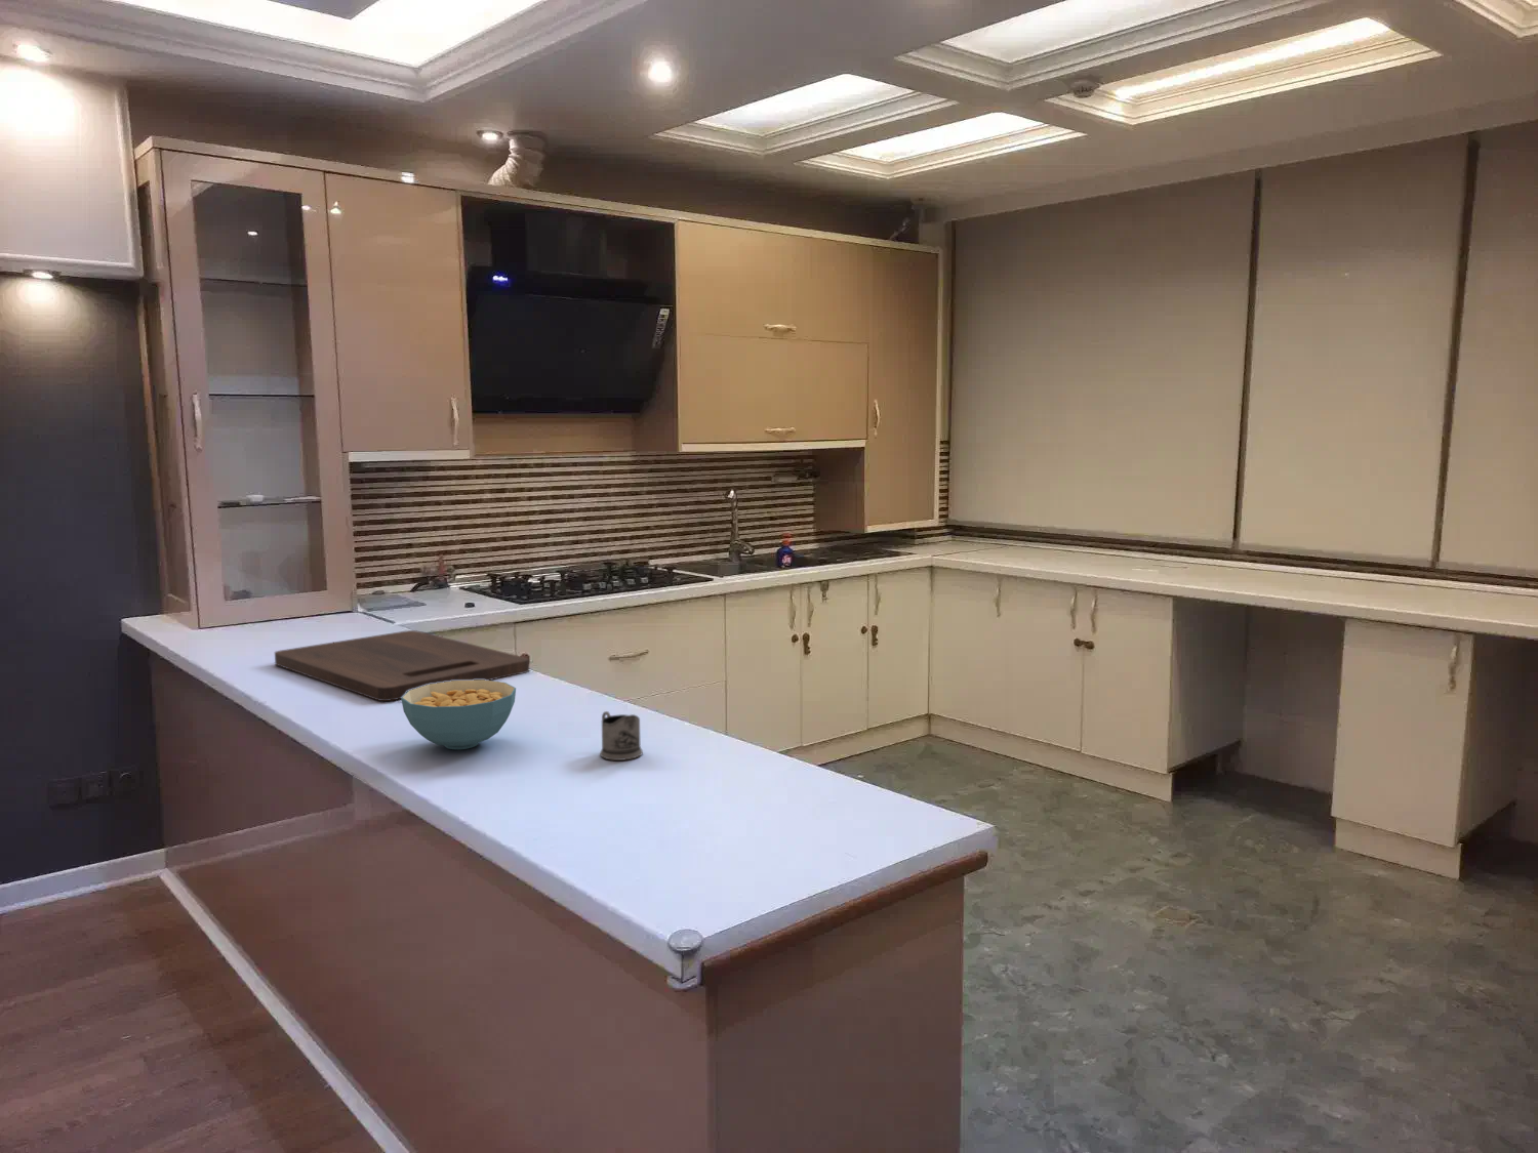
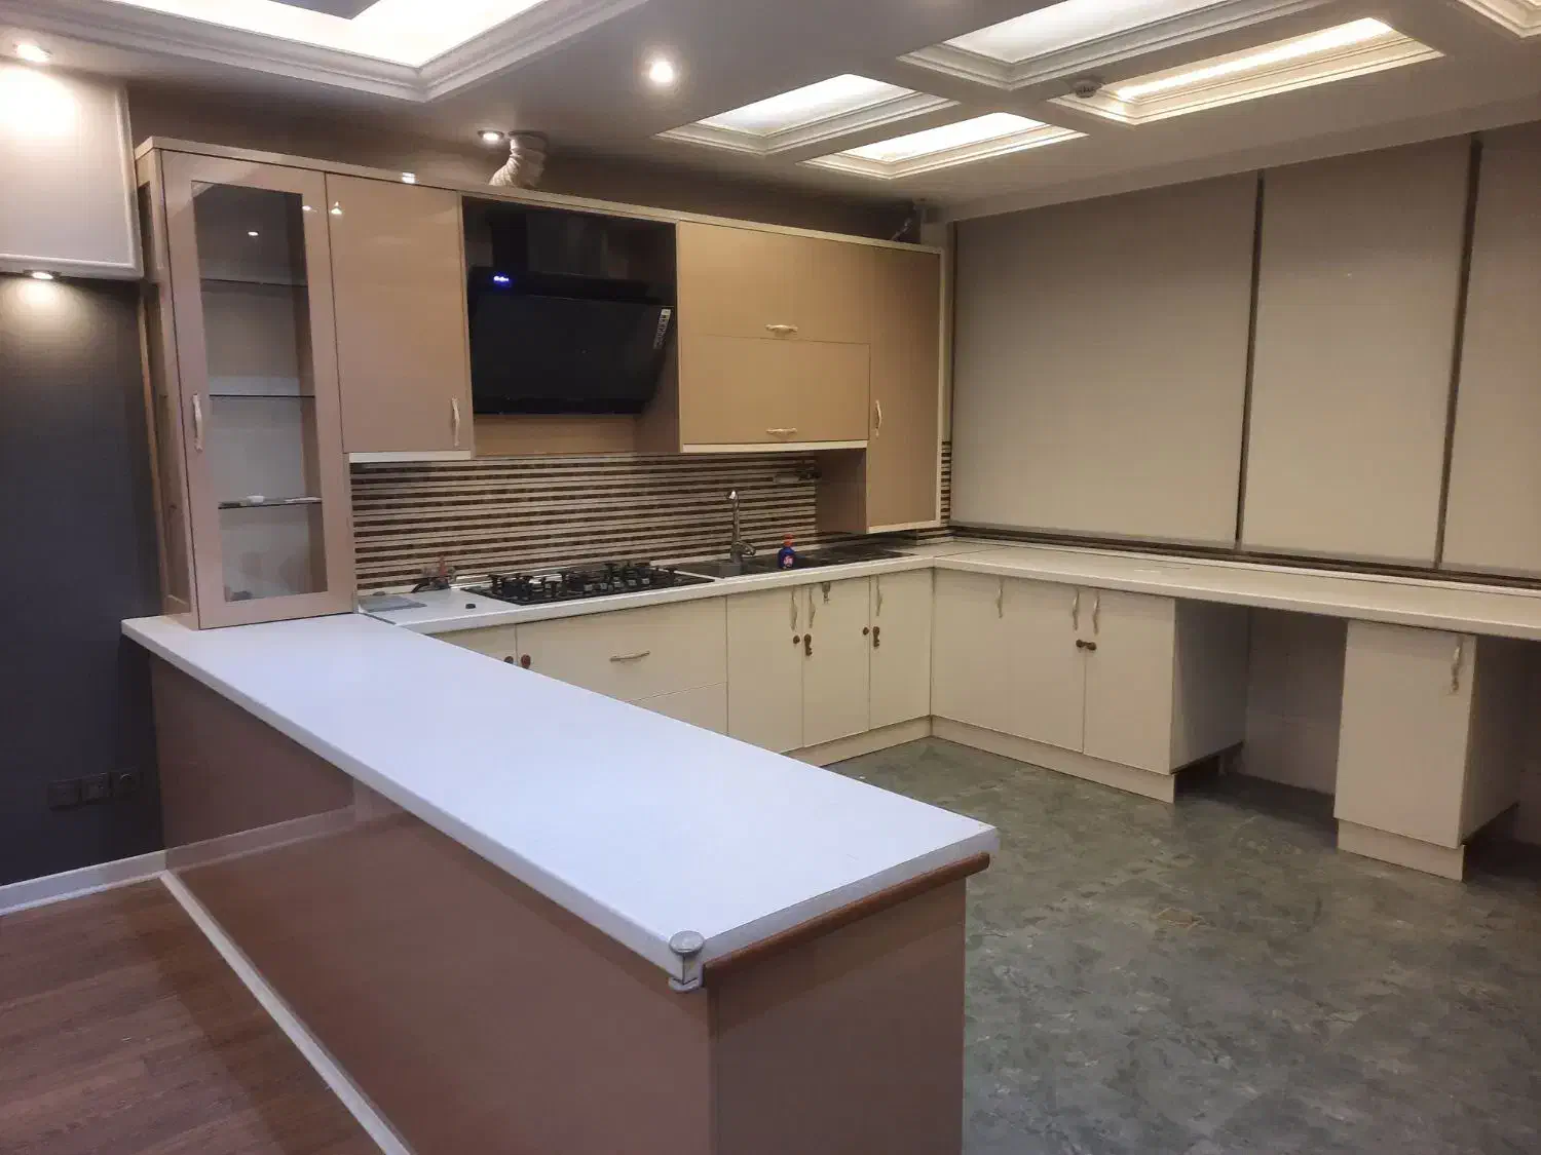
- cereal bowl (460, 718)
- tea glass holder (618, 730)
- cutting board (400, 661)
